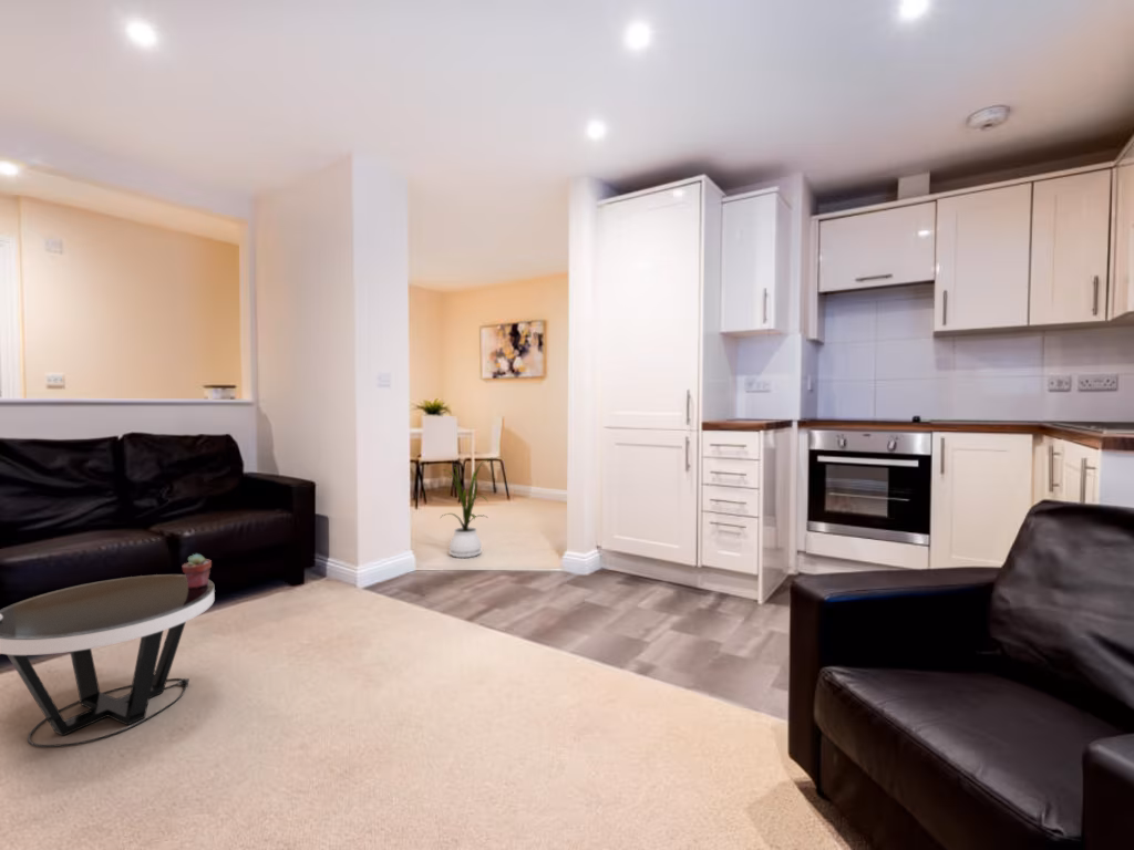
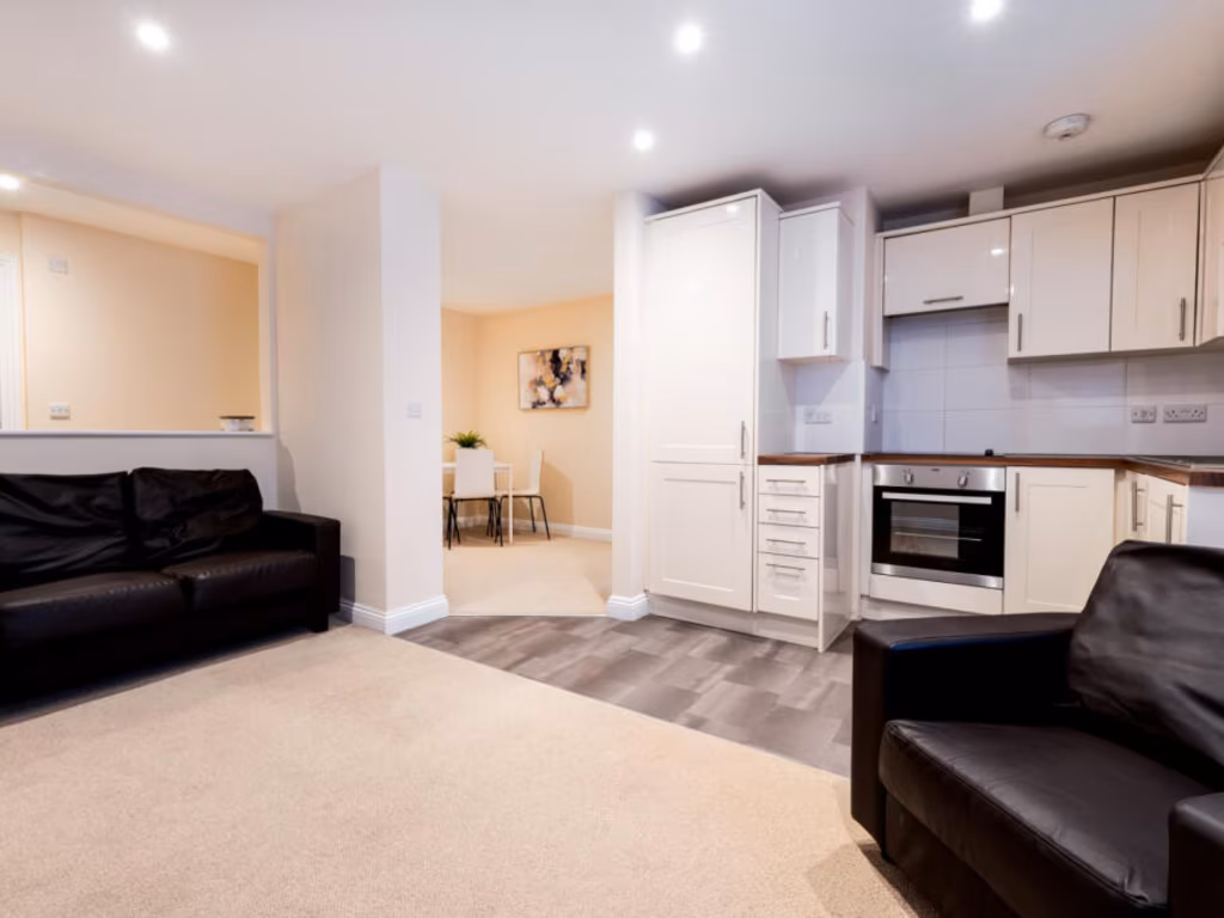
- potted succulent (197, 569)
- house plant (467, 505)
- side table (110, 644)
